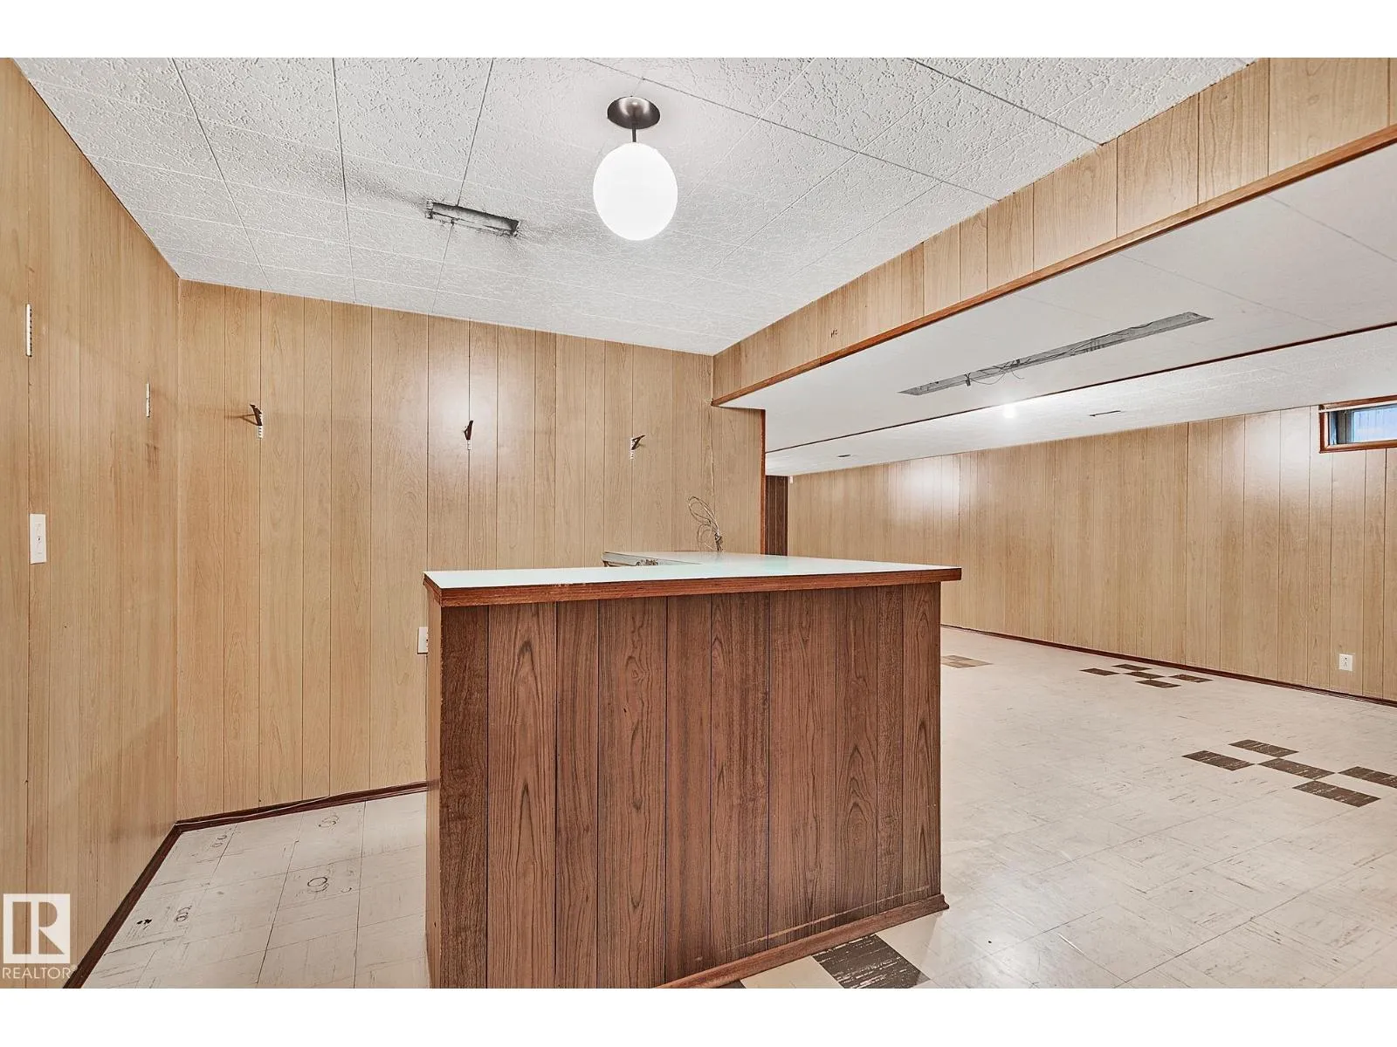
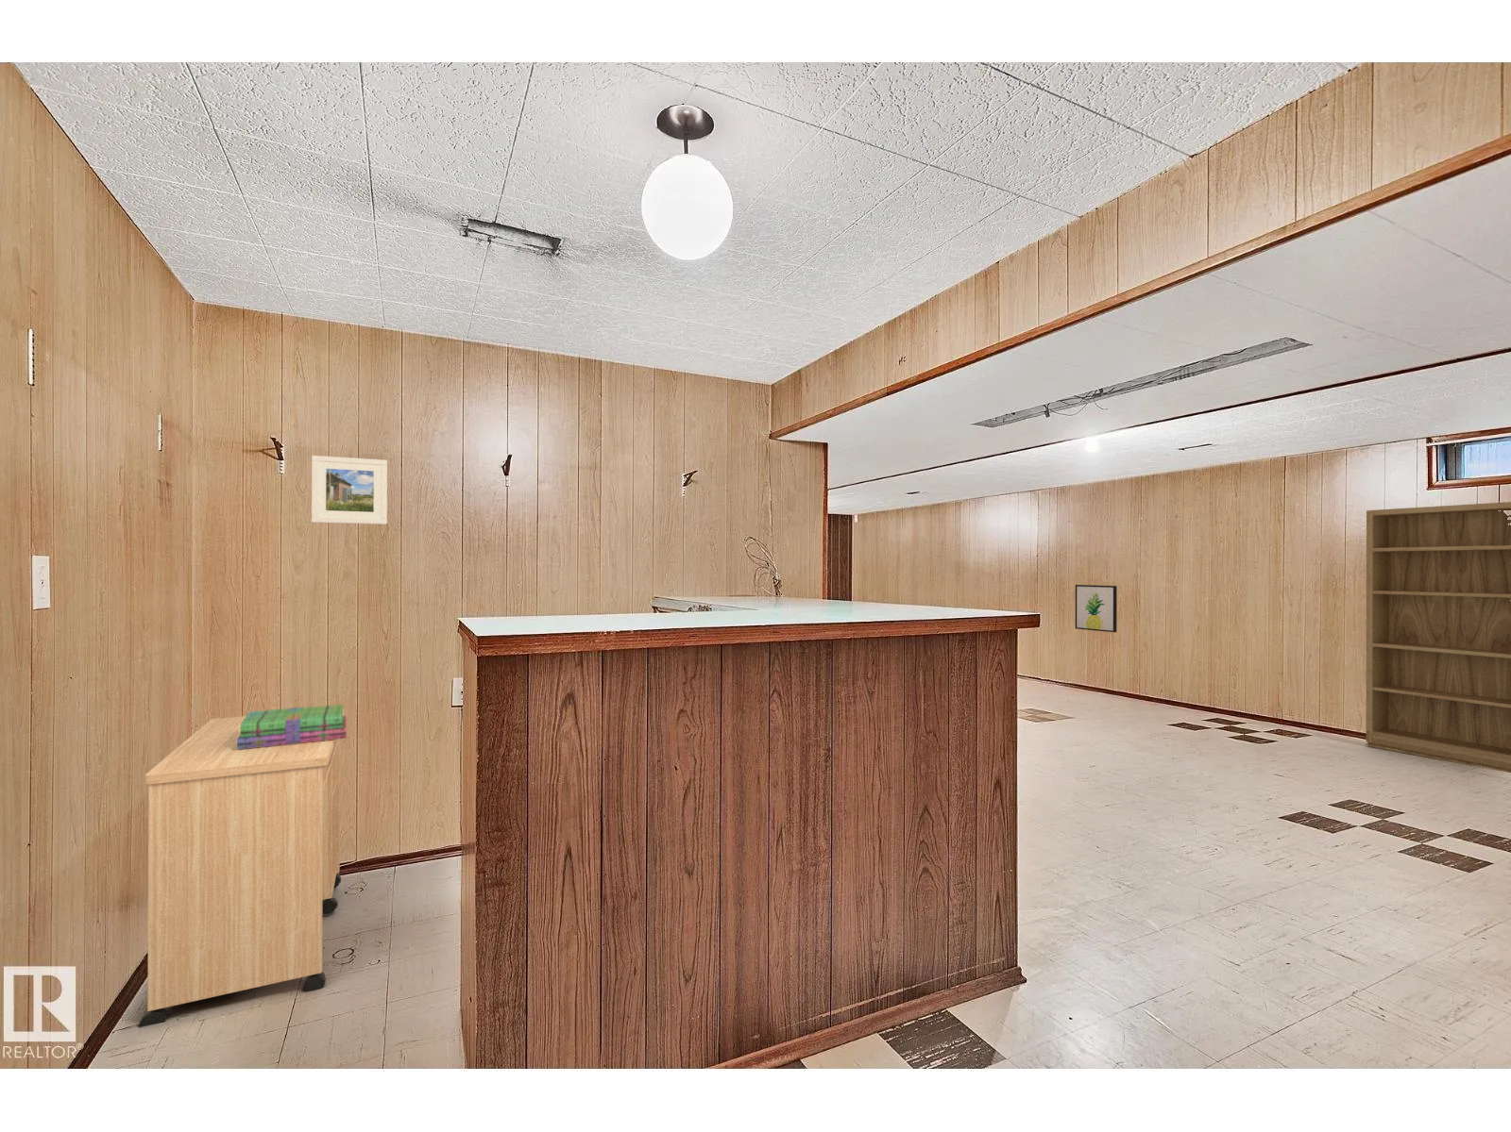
+ bookshelf (1446, 631)
+ desk (261, 839)
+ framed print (350, 491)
+ stack of books (295, 724)
+ wall art (1095, 608)
